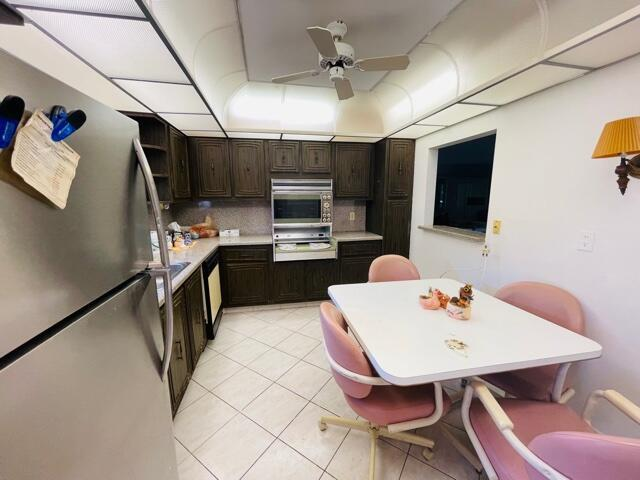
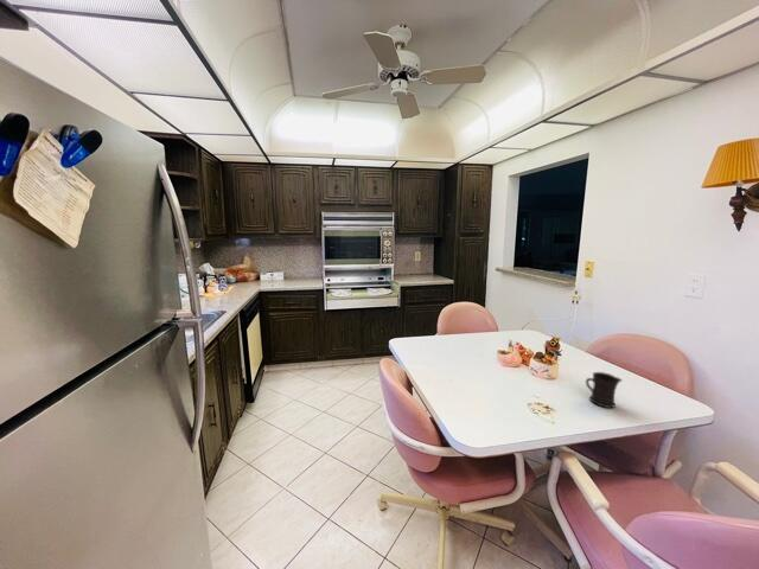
+ mug (601, 389)
